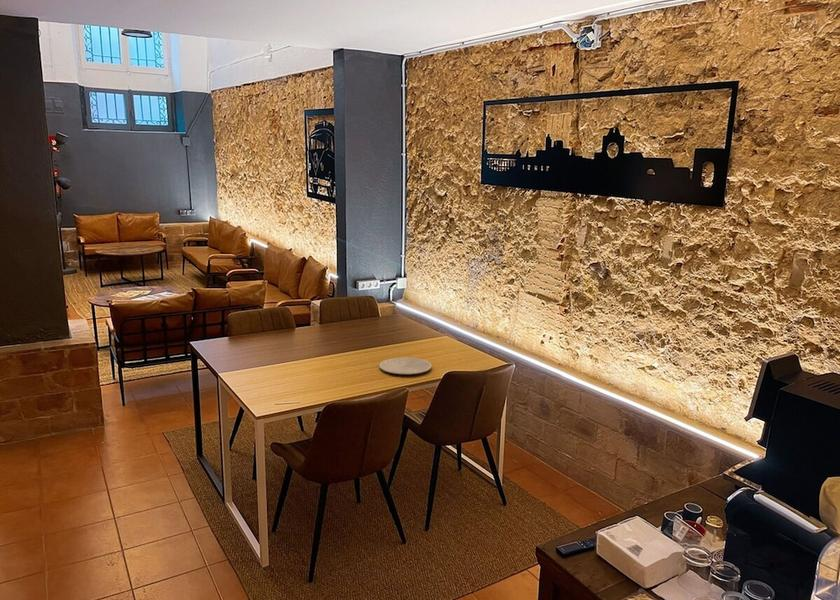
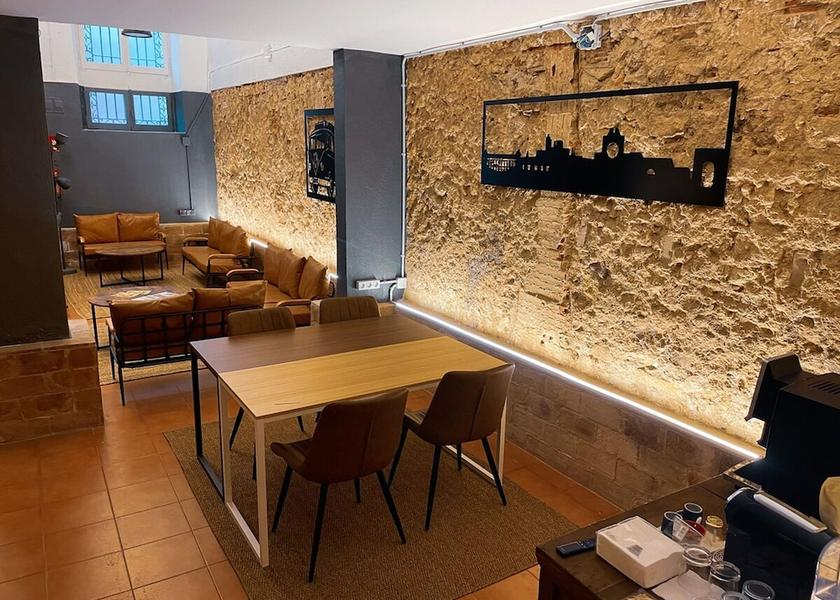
- plate (405, 366)
